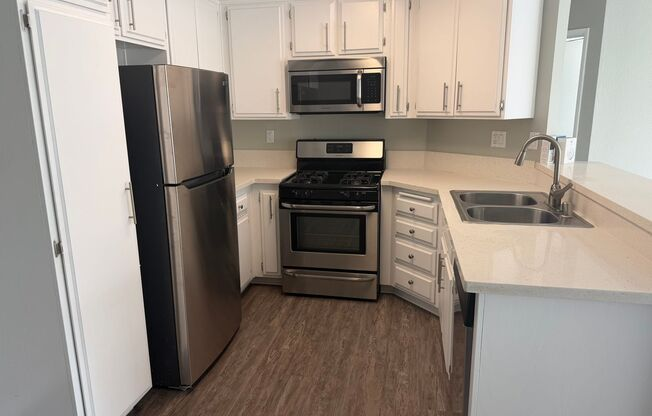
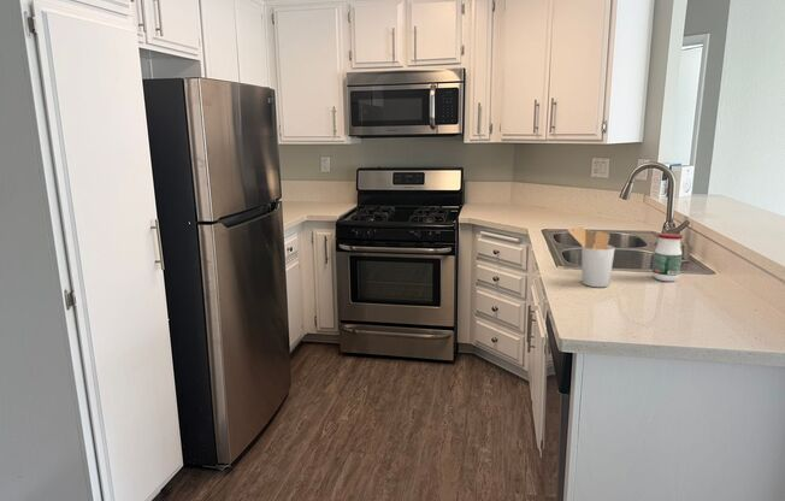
+ jar (667, 257)
+ utensil holder (590, 254)
